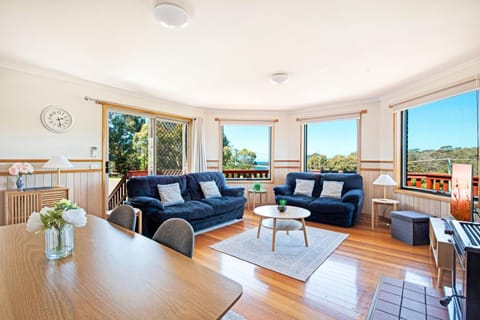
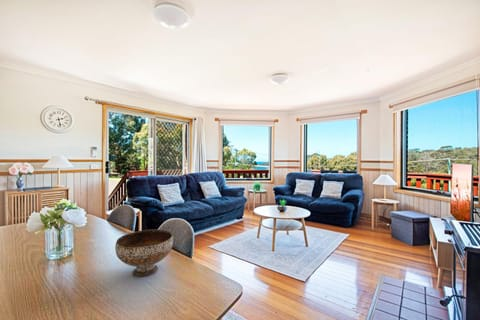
+ bowl (145, 253)
